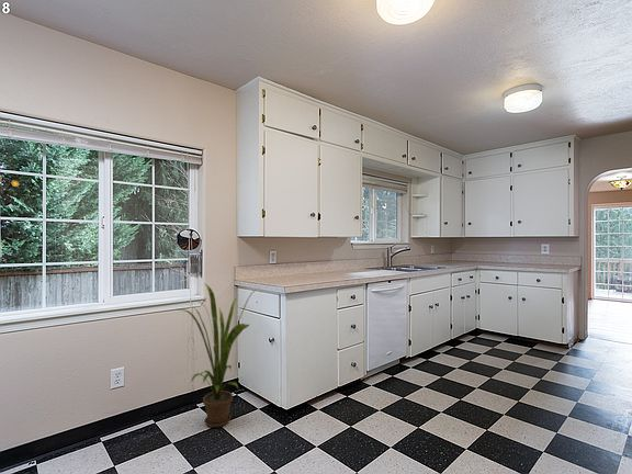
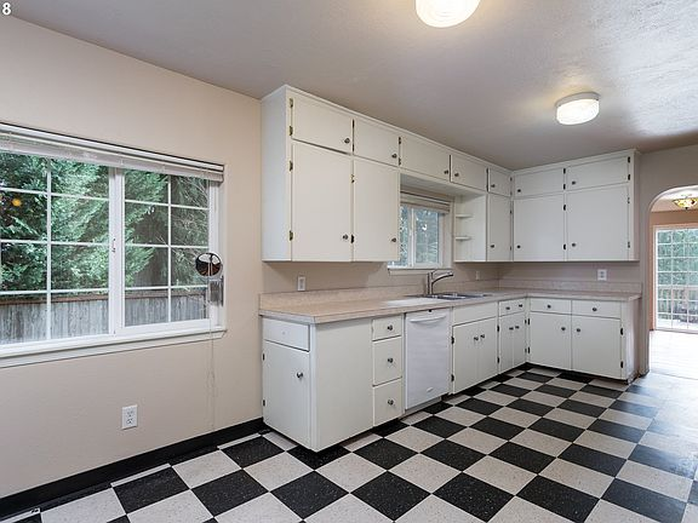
- house plant (214, 352)
